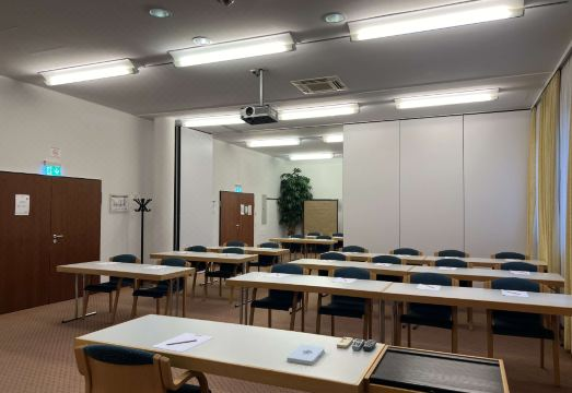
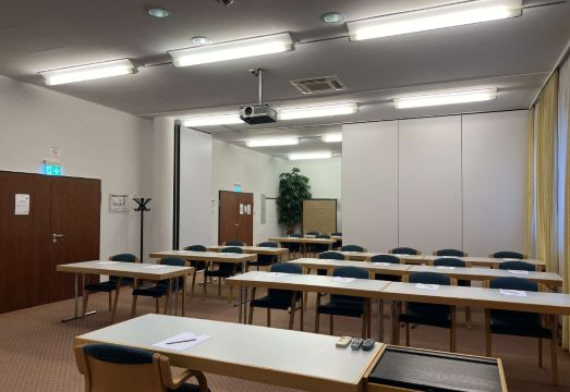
- notepad (306, 354)
